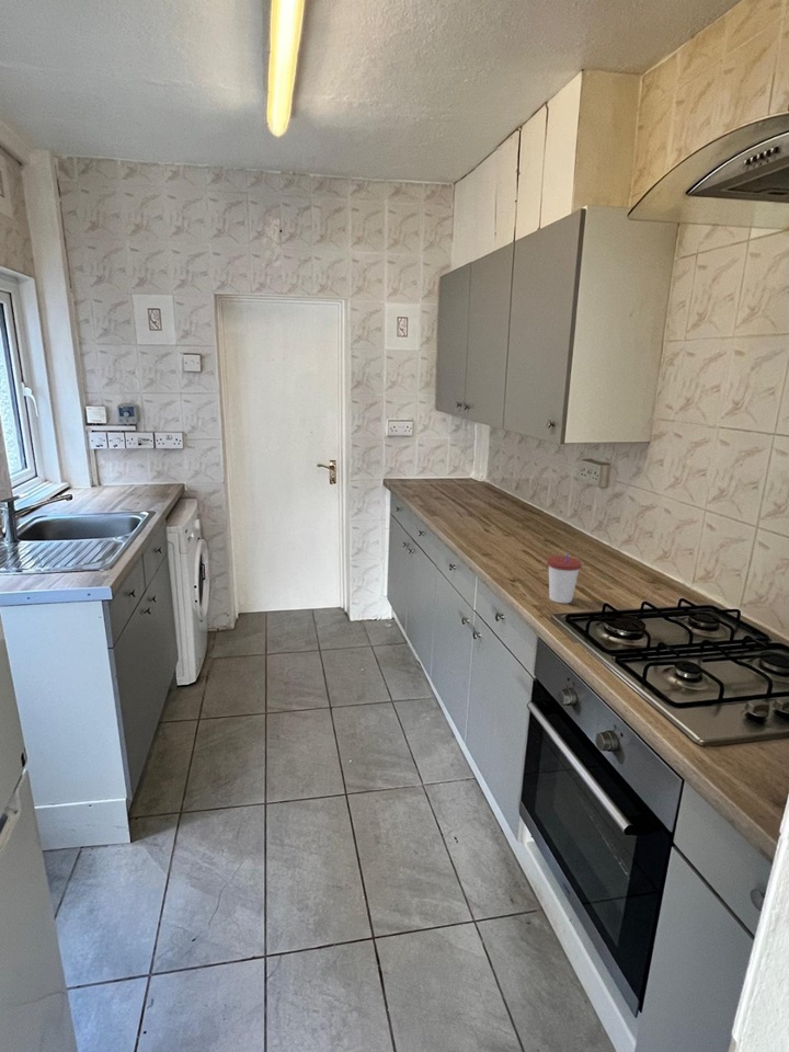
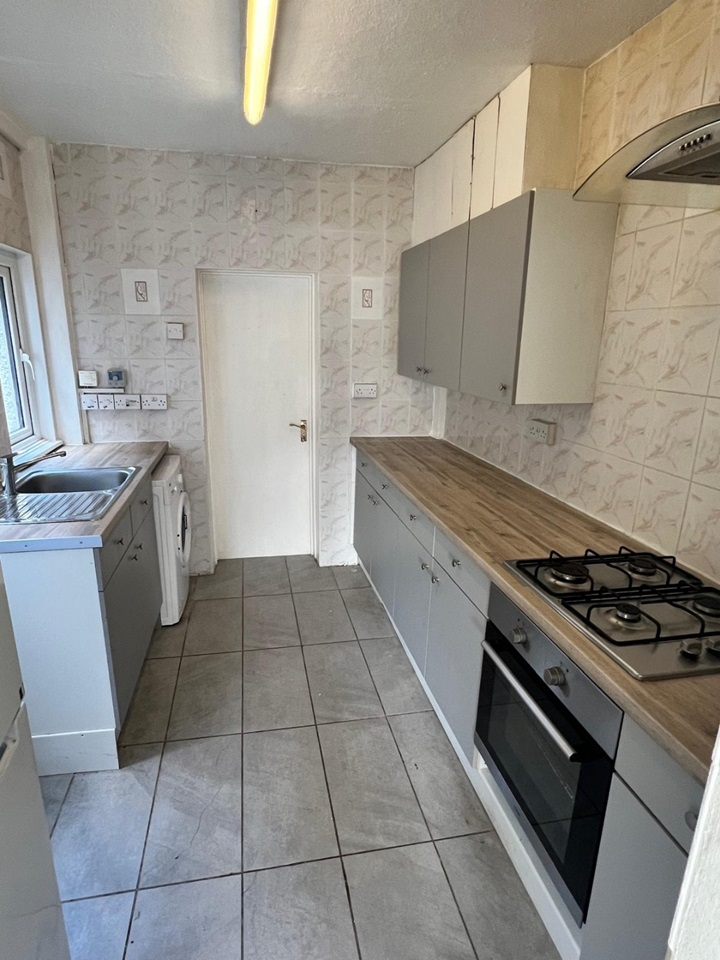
- cup (562, 575)
